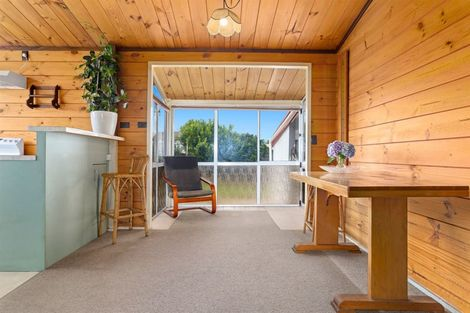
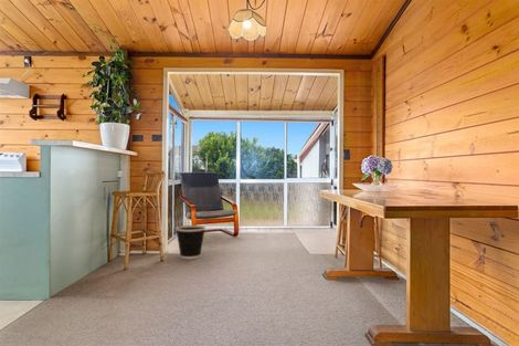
+ wastebasket (190, 242)
